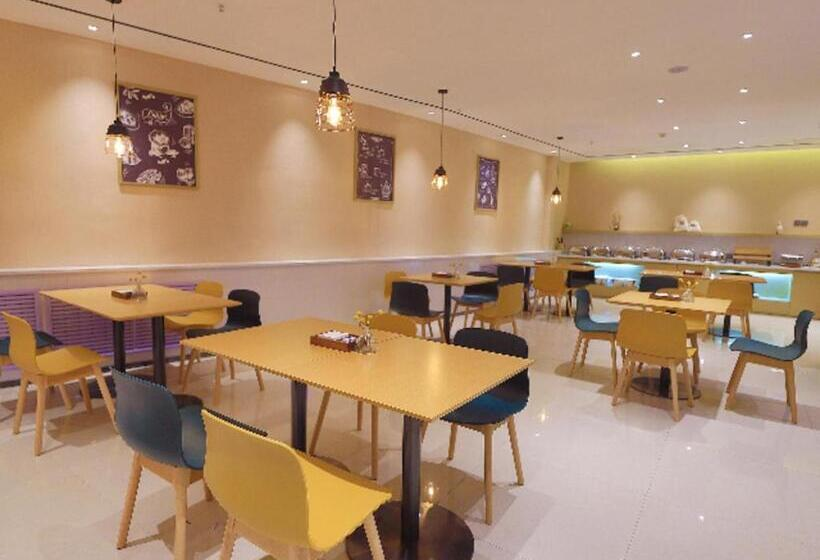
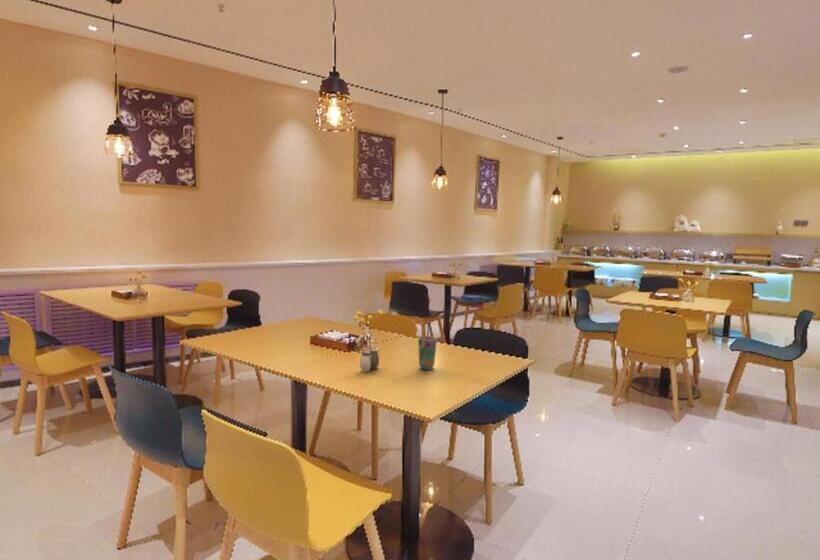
+ cup (427, 345)
+ salt and pepper shaker (369, 359)
